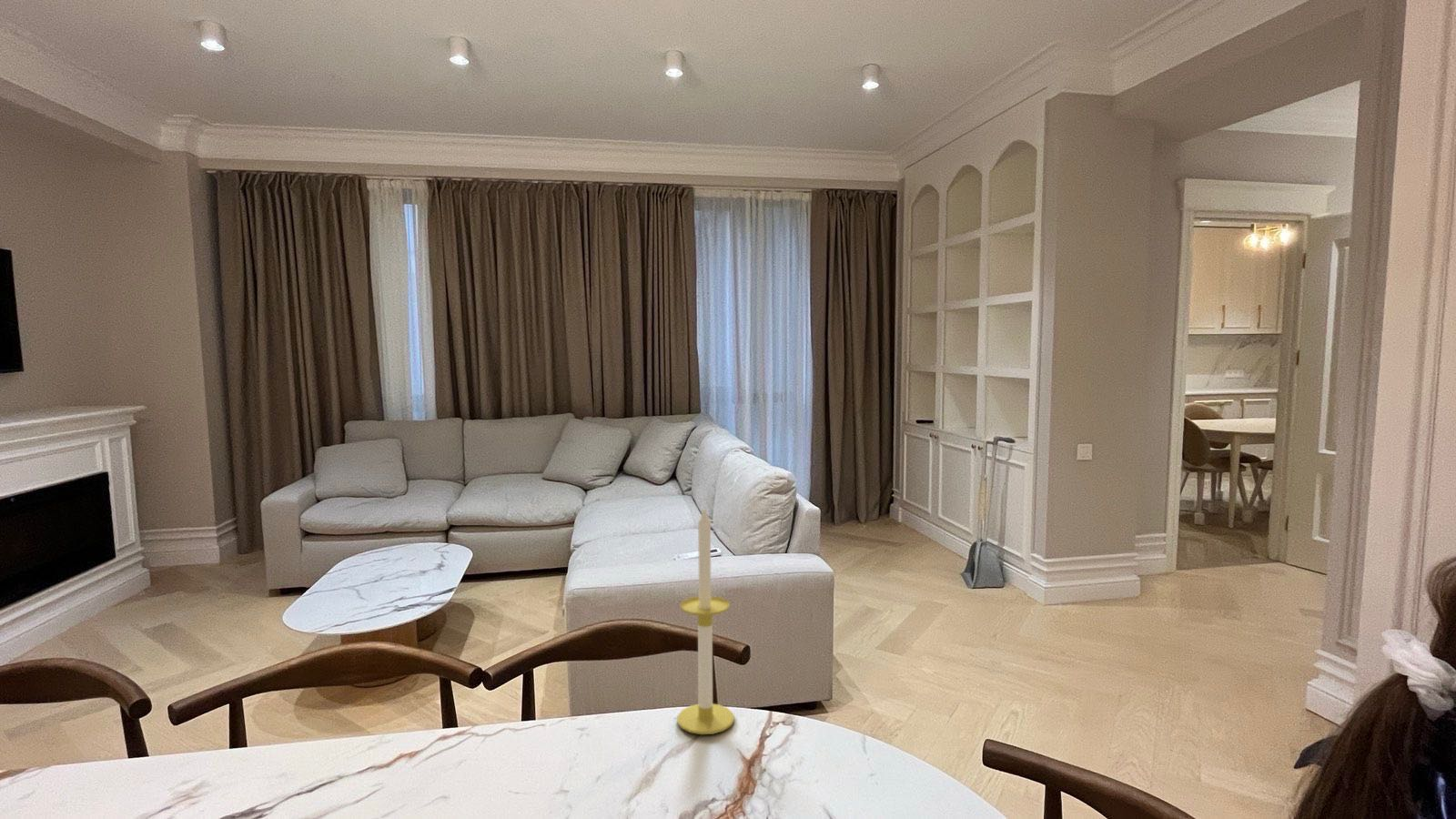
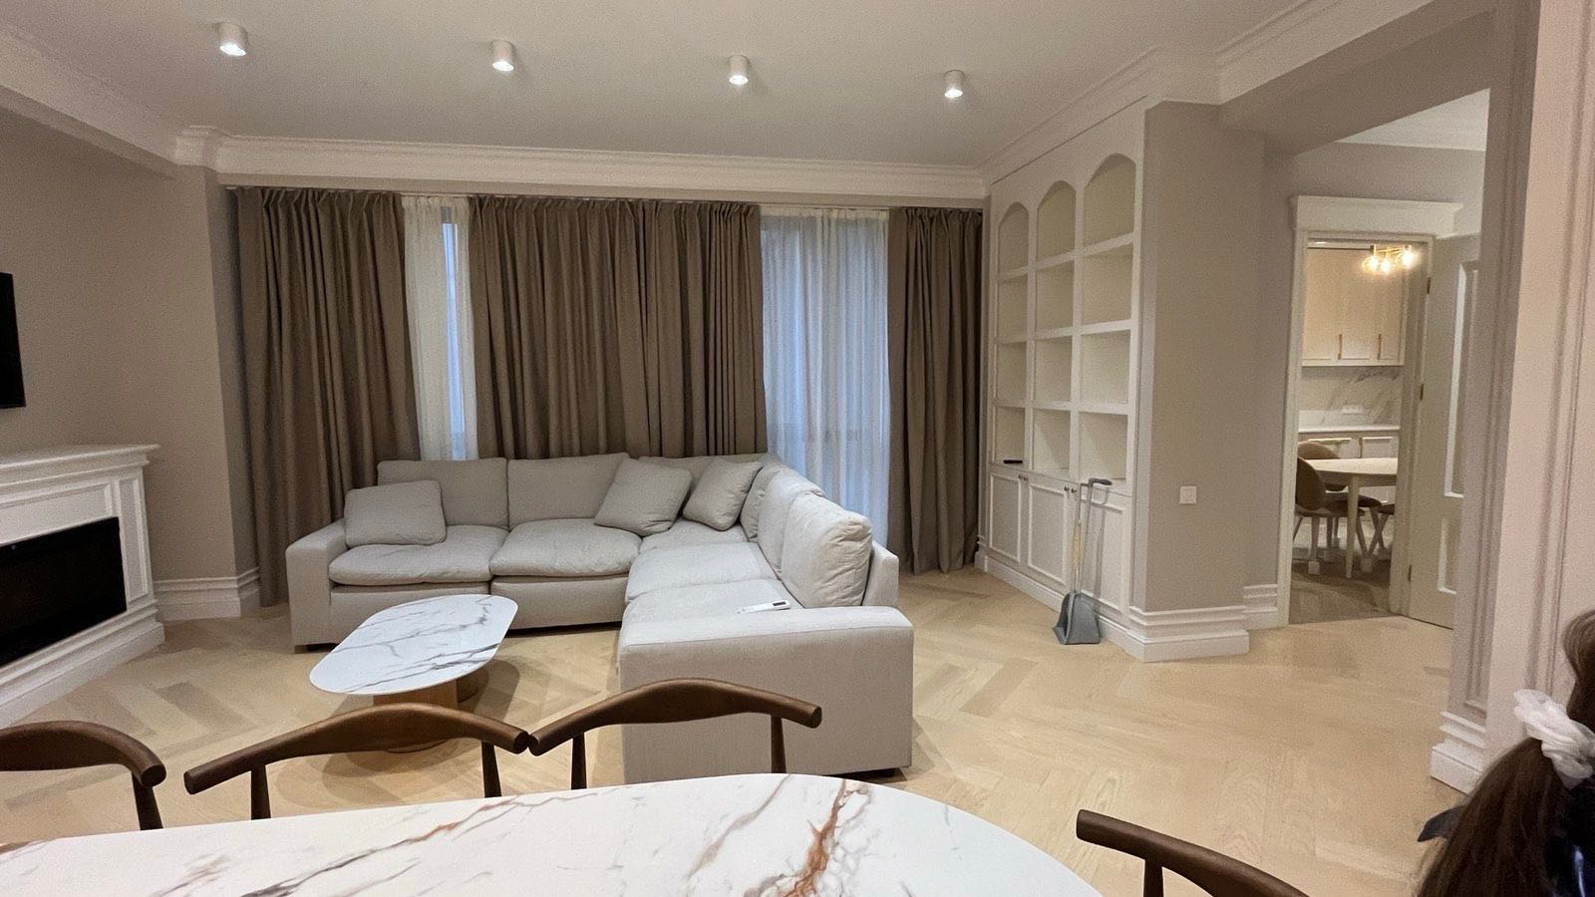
- candle (704, 613)
